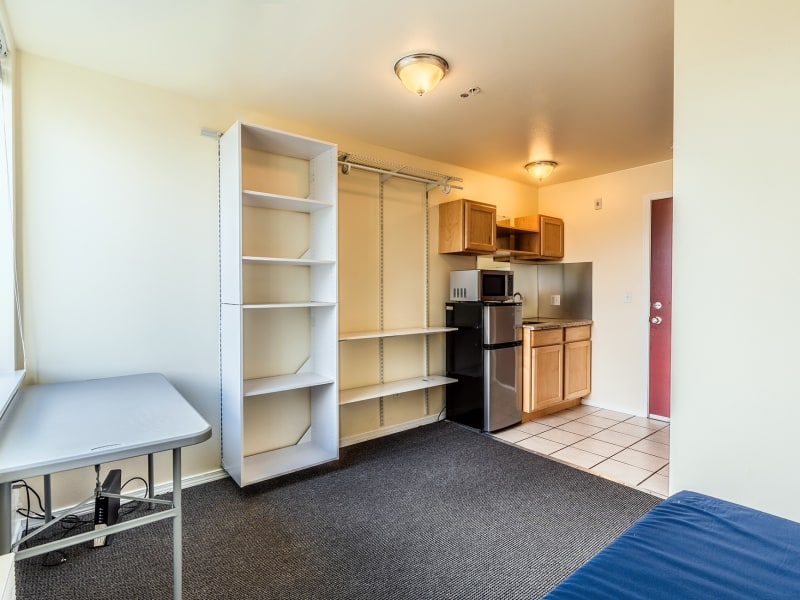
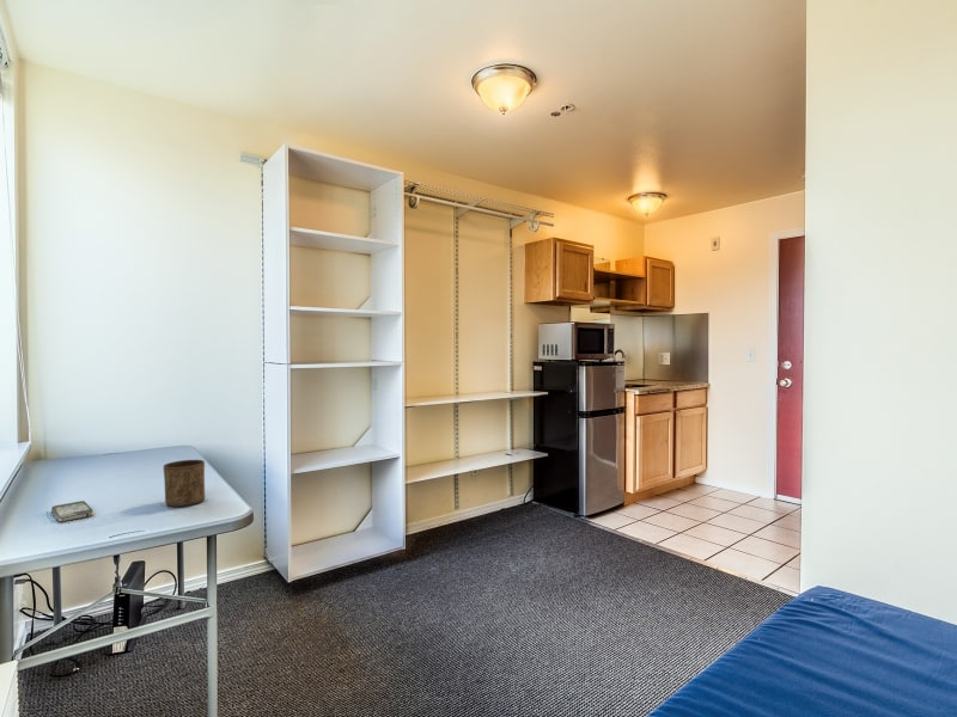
+ smartphone (72, 510)
+ cup (184, 483)
